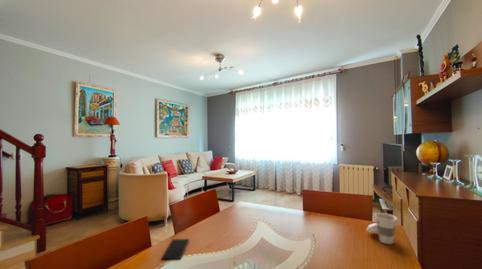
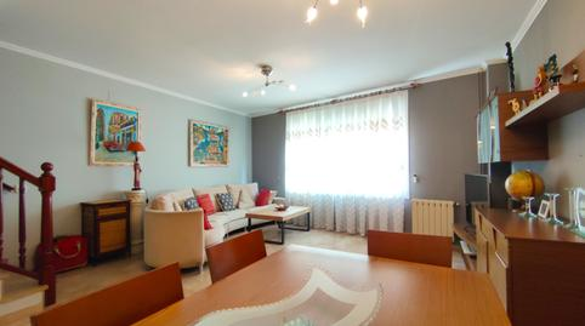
- smartphone (176, 248)
- cup (381, 226)
